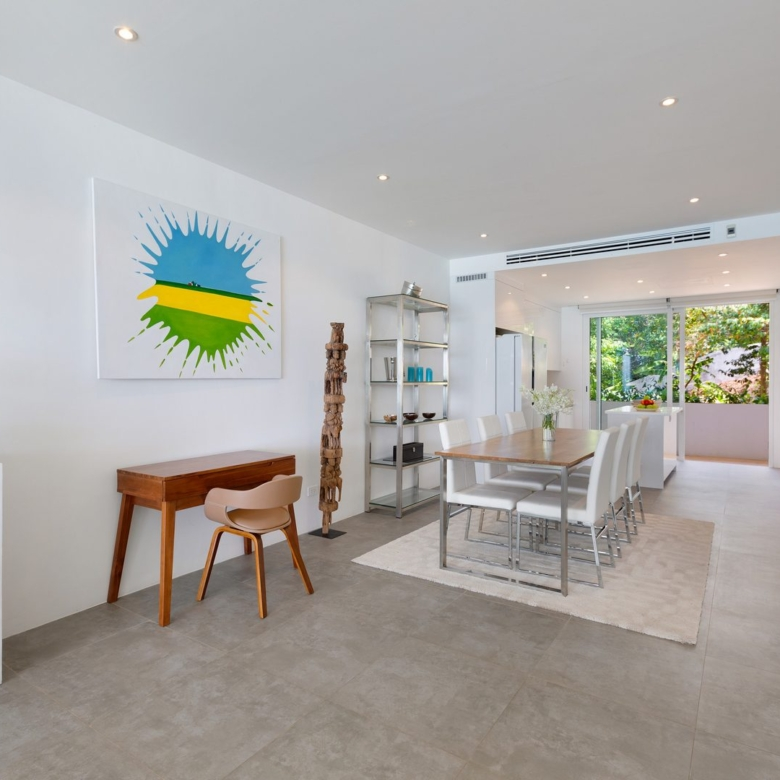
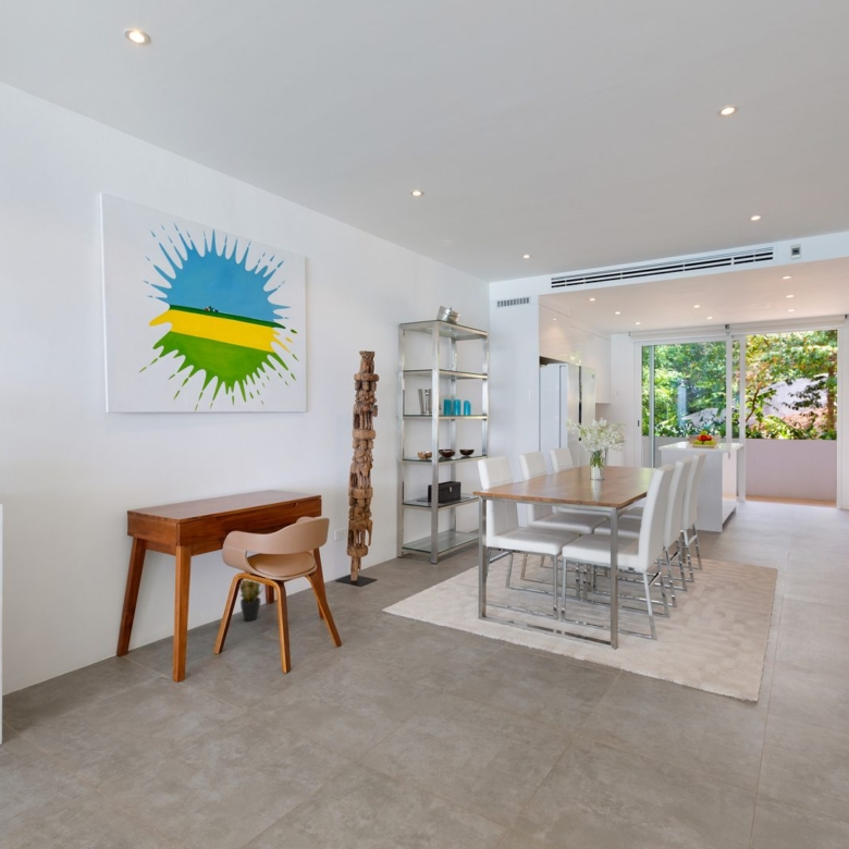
+ potted plant (251, 591)
